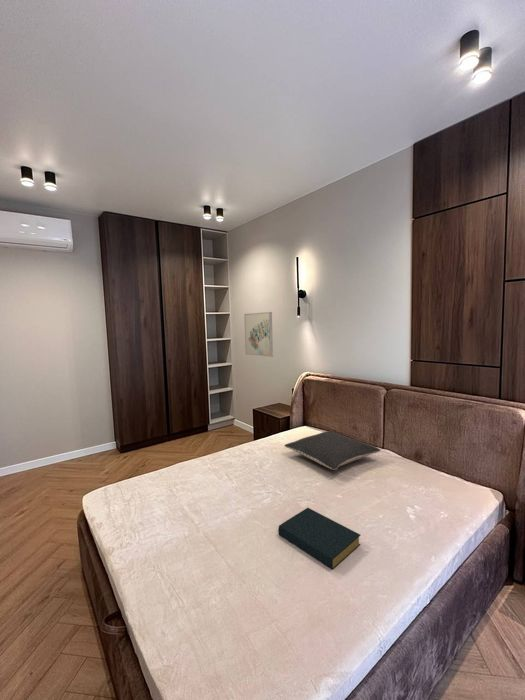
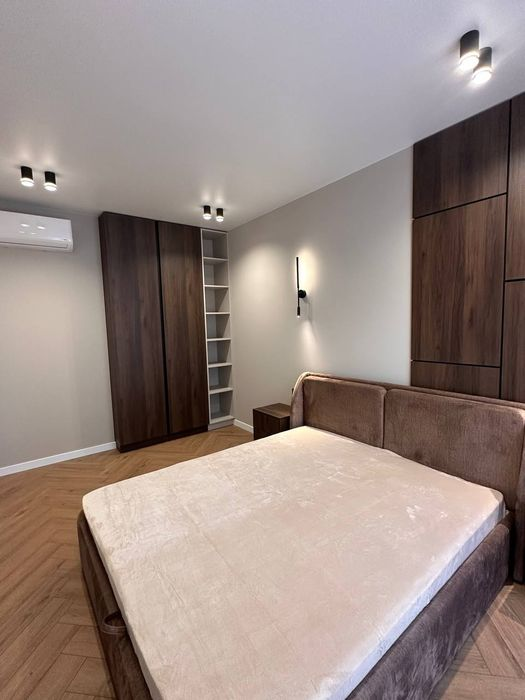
- pillow (331, 447)
- hardback book (318, 535)
- wall art (257, 334)
